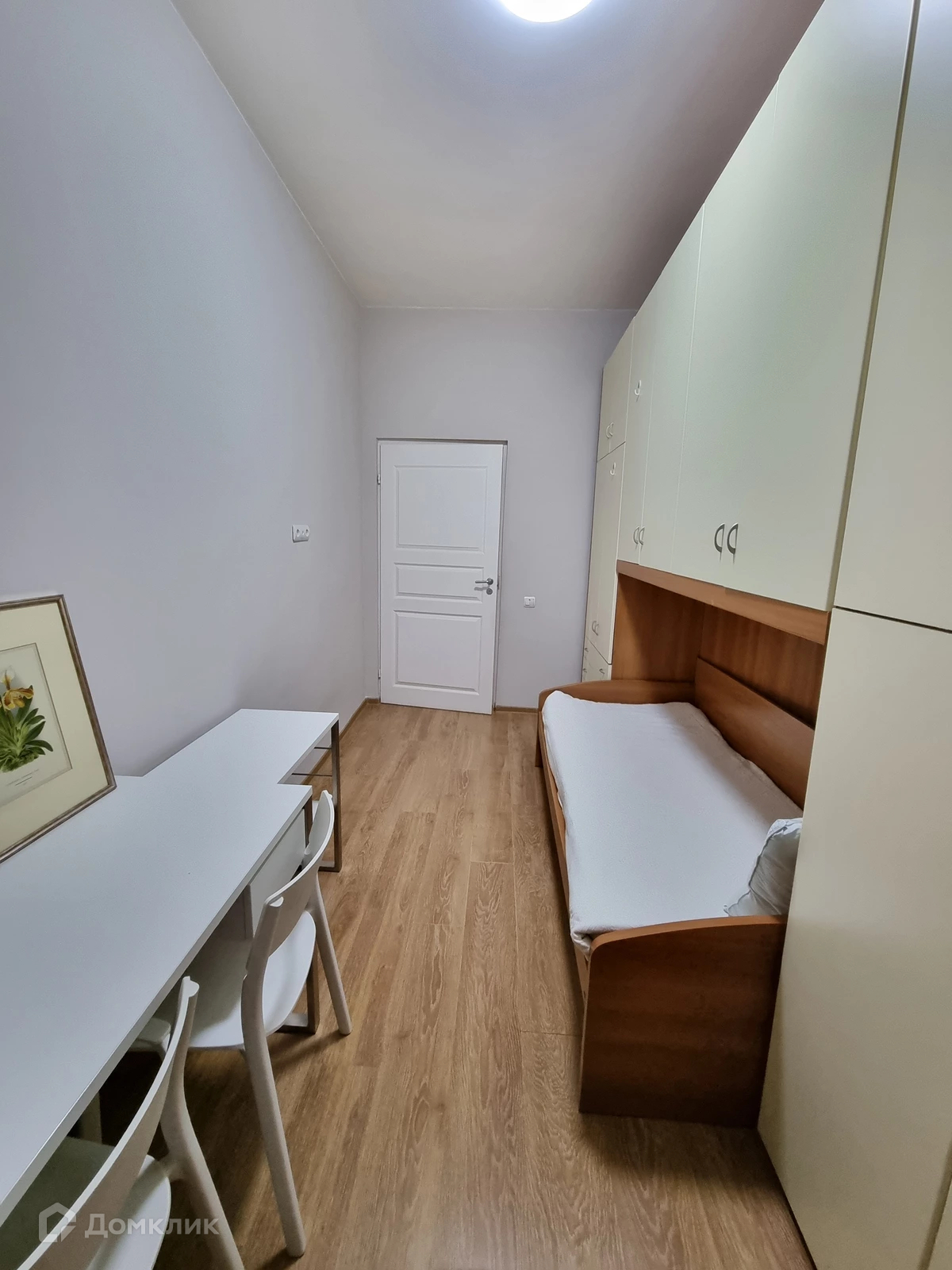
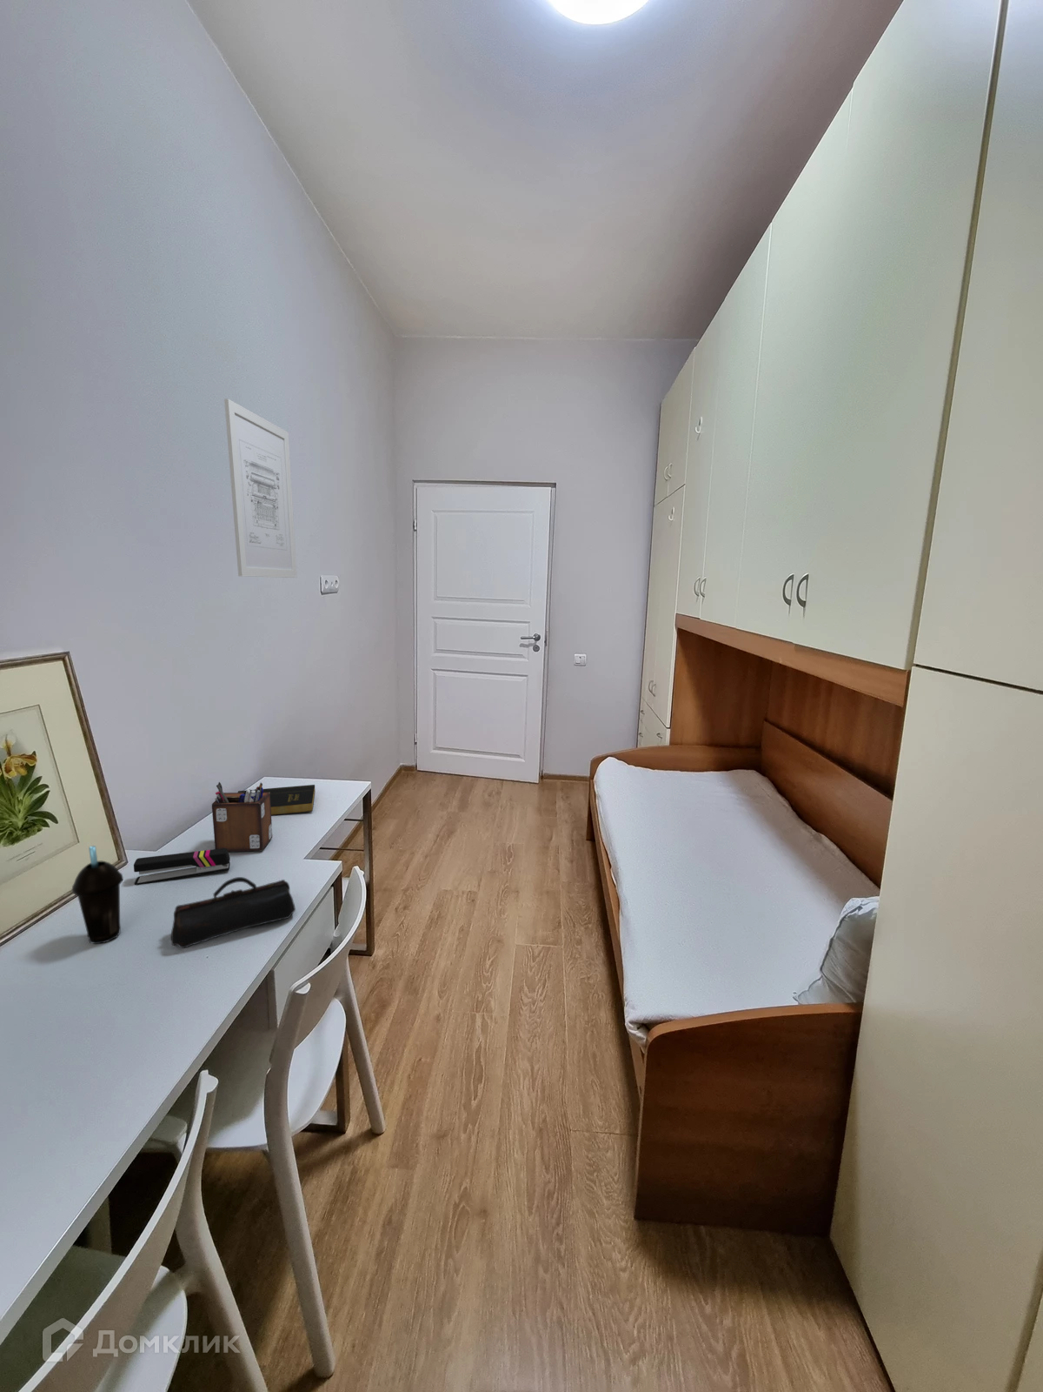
+ desk organizer (242, 812)
+ pencil case (233, 902)
+ cup (99, 892)
+ book (272, 800)
+ stapler (183, 864)
+ wall art (265, 500)
